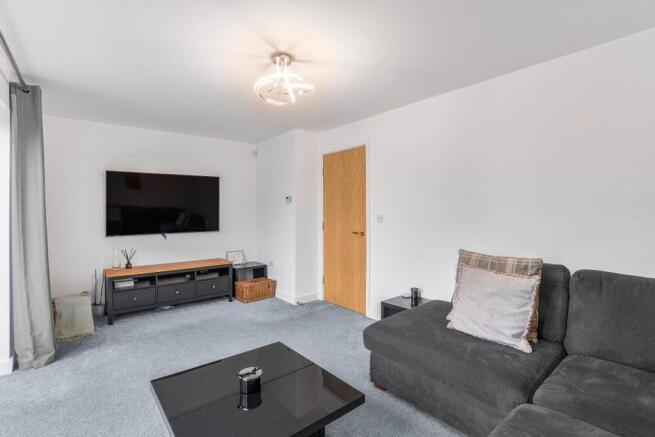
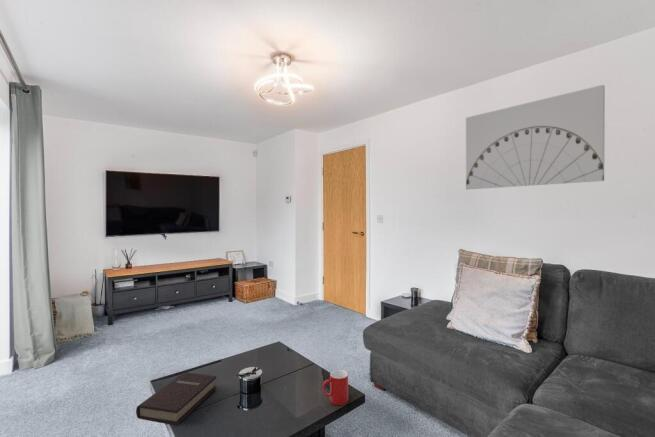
+ cup (335, 387)
+ wall art (525, 144)
+ book (179, 395)
